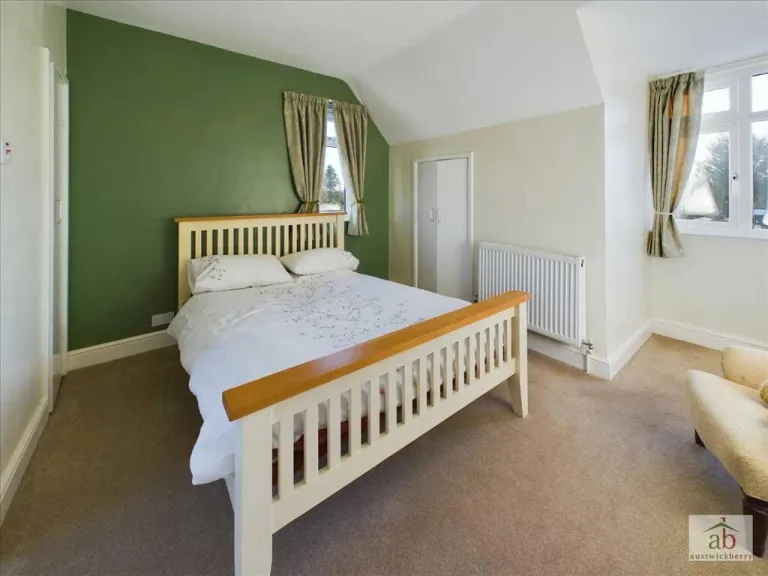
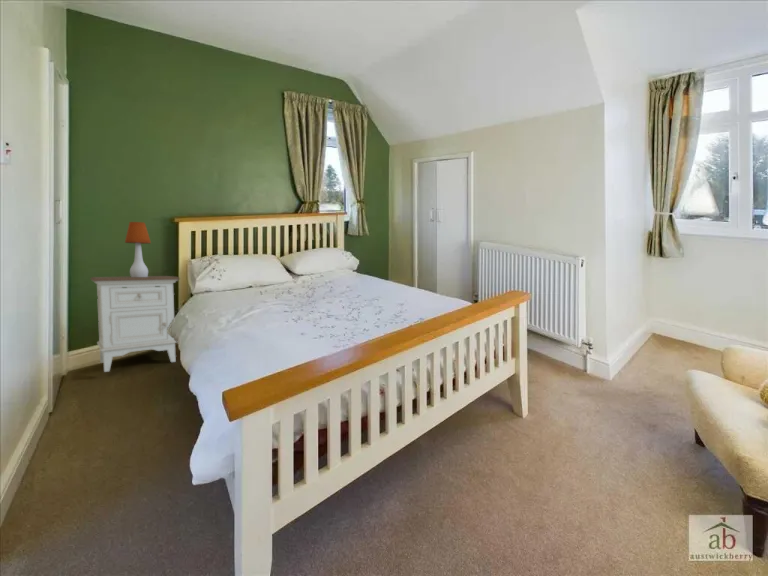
+ table lamp (138, 249)
+ nightstand (136, 320)
